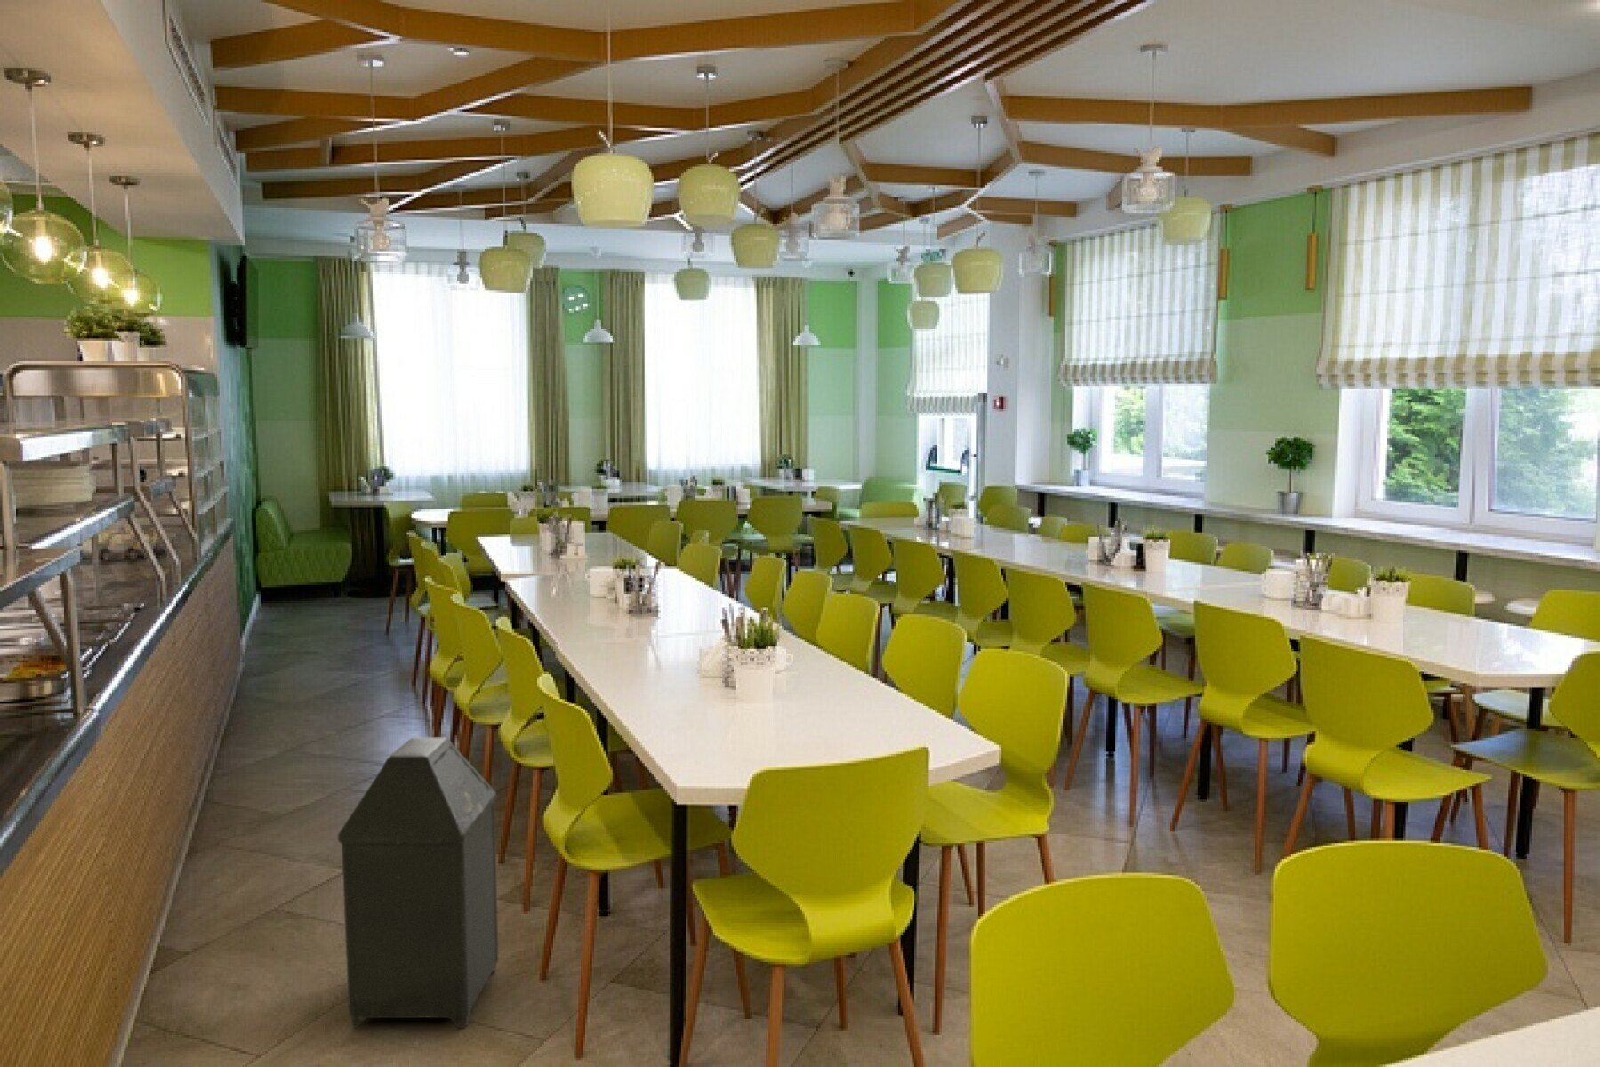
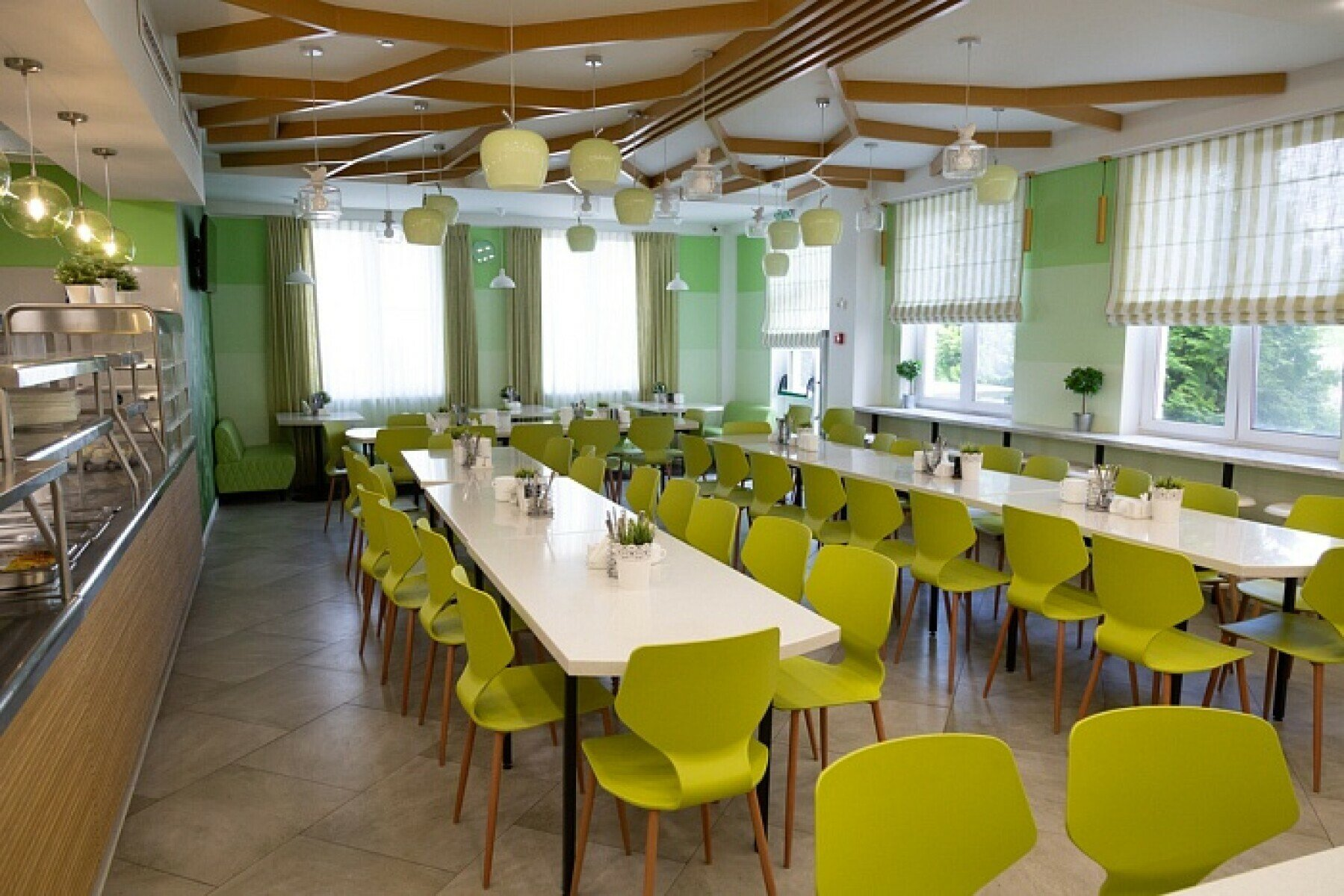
- trash can (424, 873)
